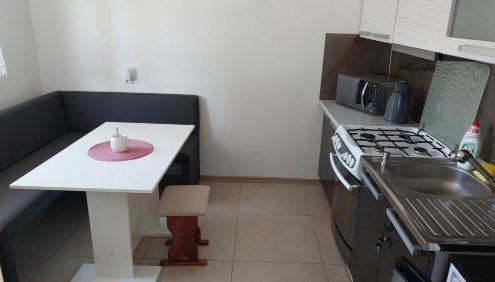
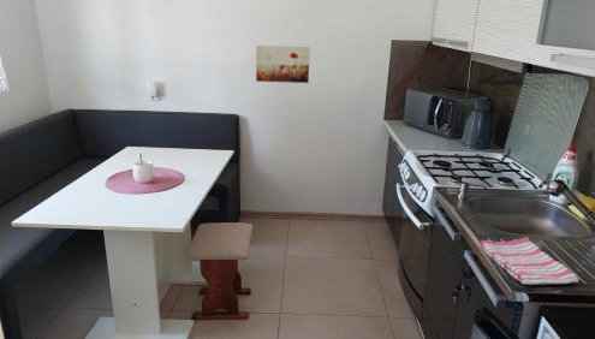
+ dish towel (525, 260)
+ wall art (282, 64)
